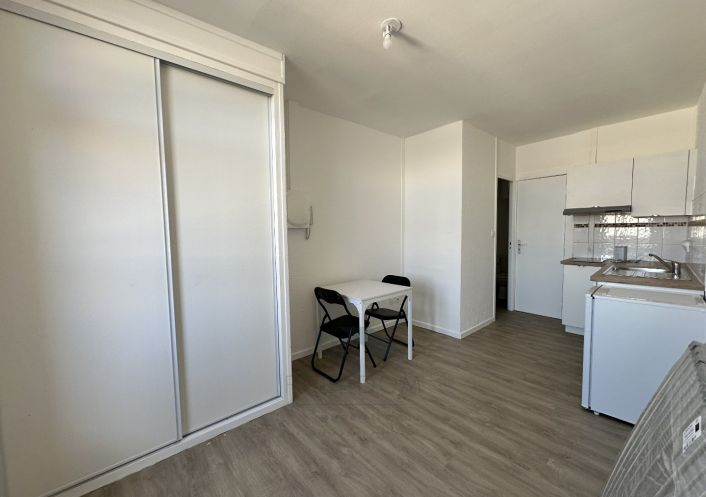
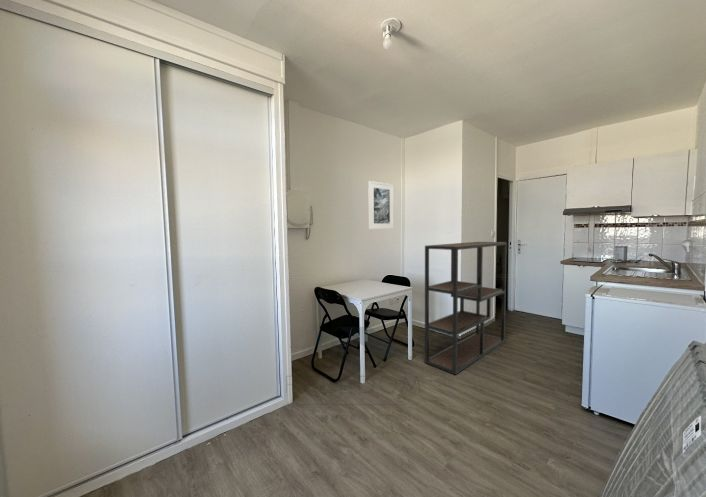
+ shelving unit (468, 298)
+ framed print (381, 206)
